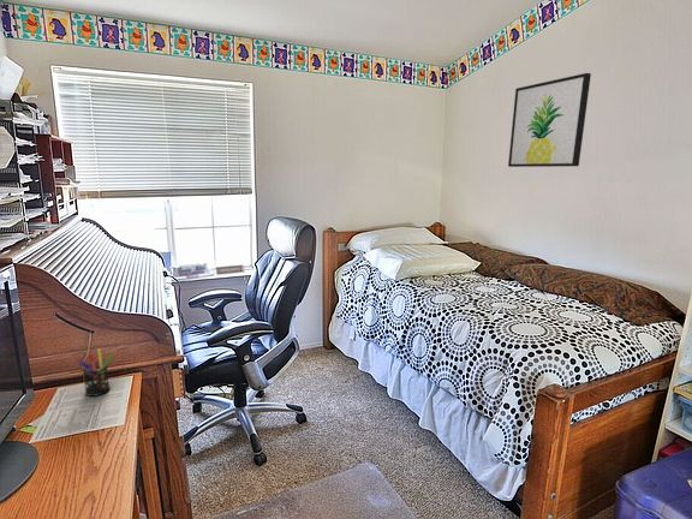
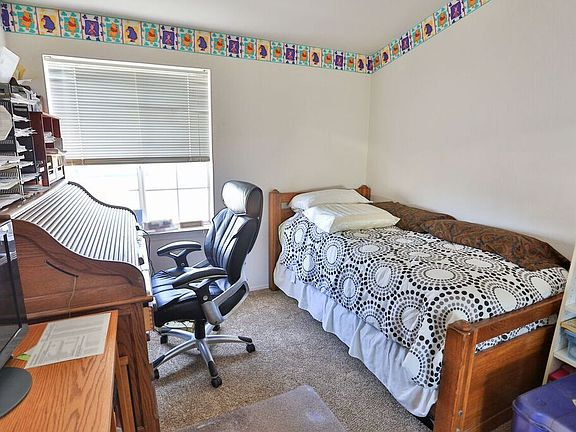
- wall art (544, 124)
- pen holder (99, 370)
